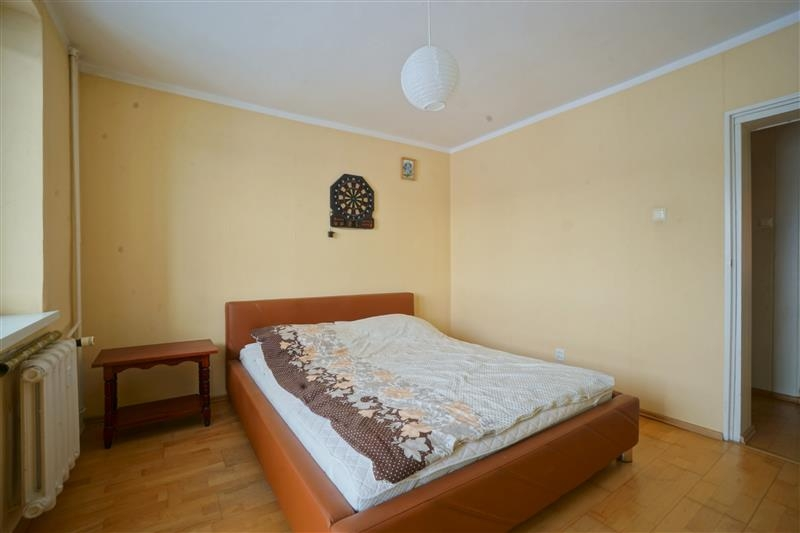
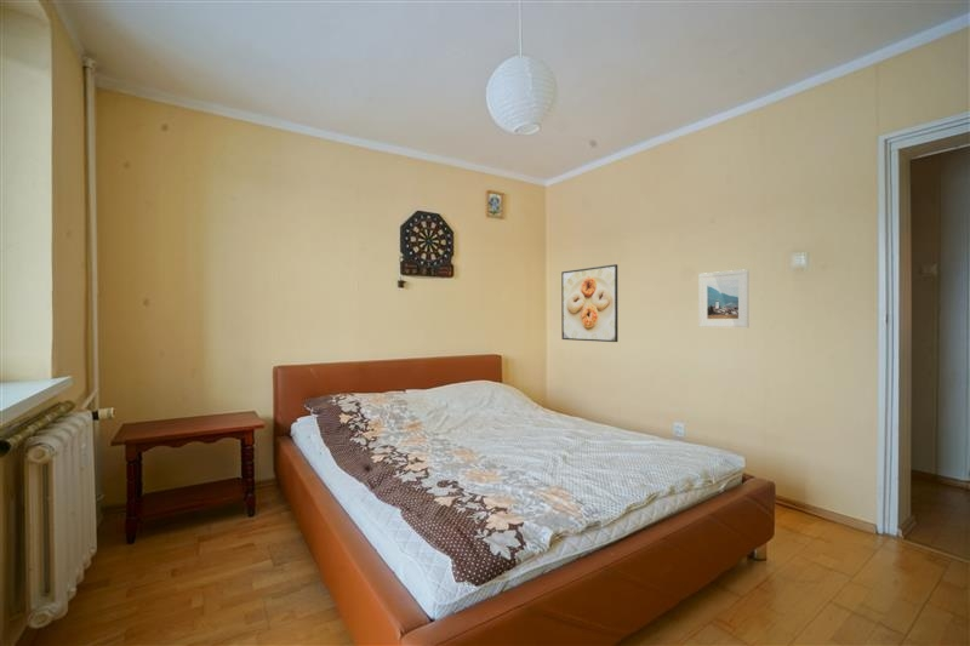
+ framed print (723, 299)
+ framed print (587, 304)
